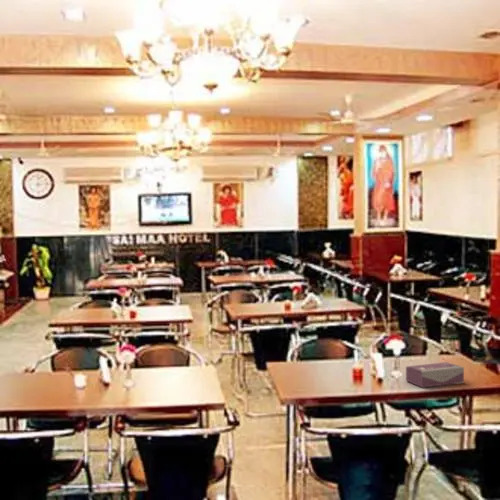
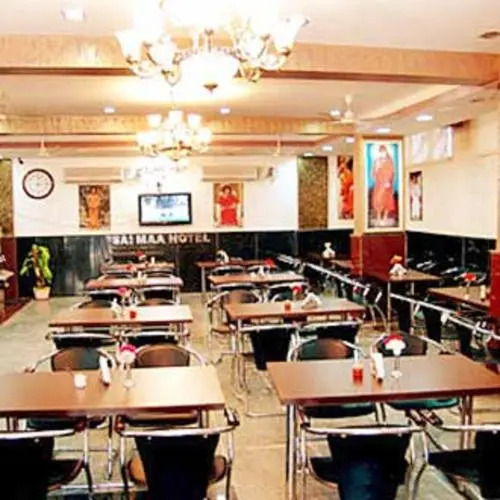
- tissue box (434, 374)
